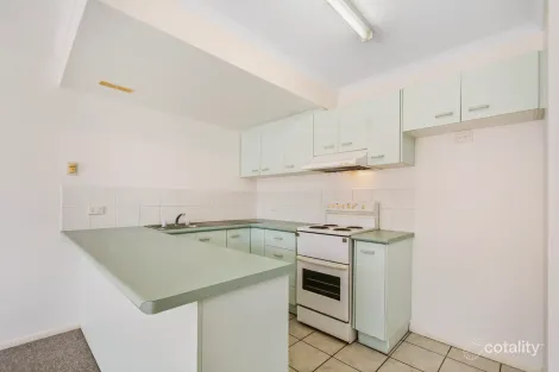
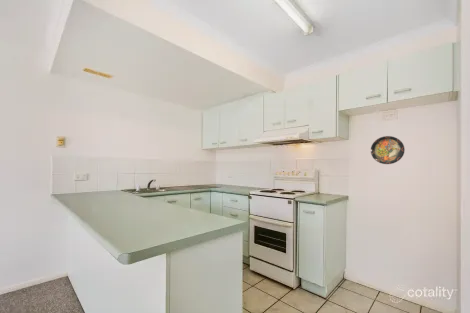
+ decorative plate (387, 150)
